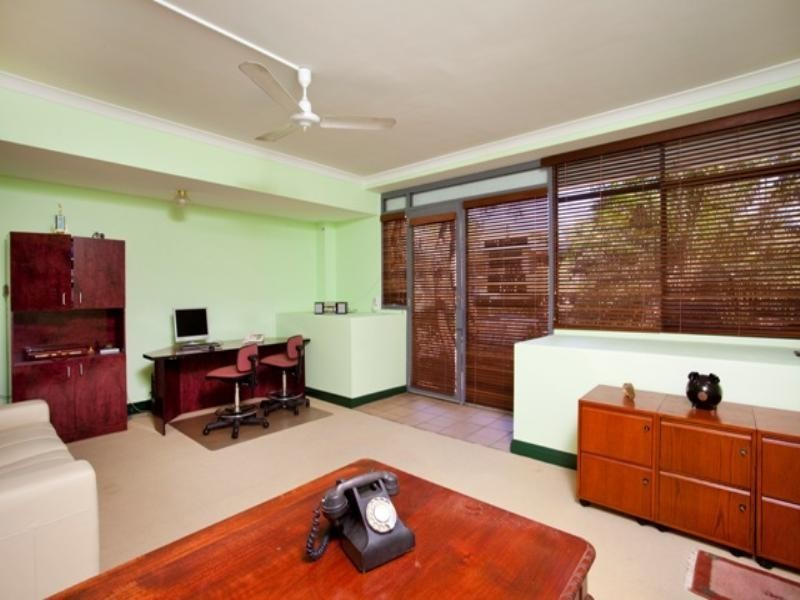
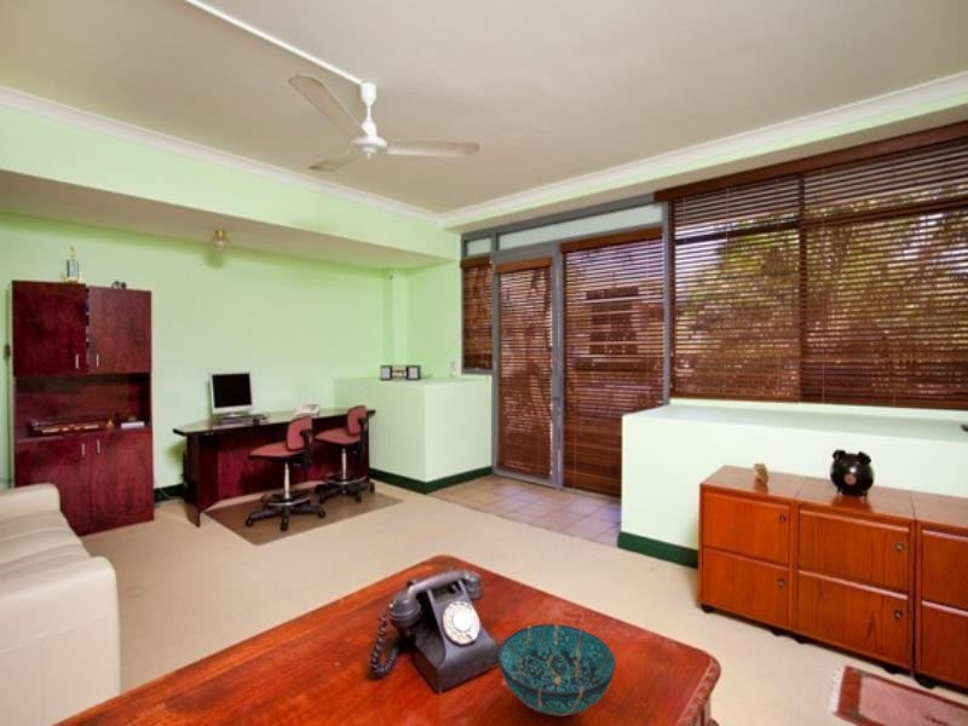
+ decorative bowl (555, 678)
